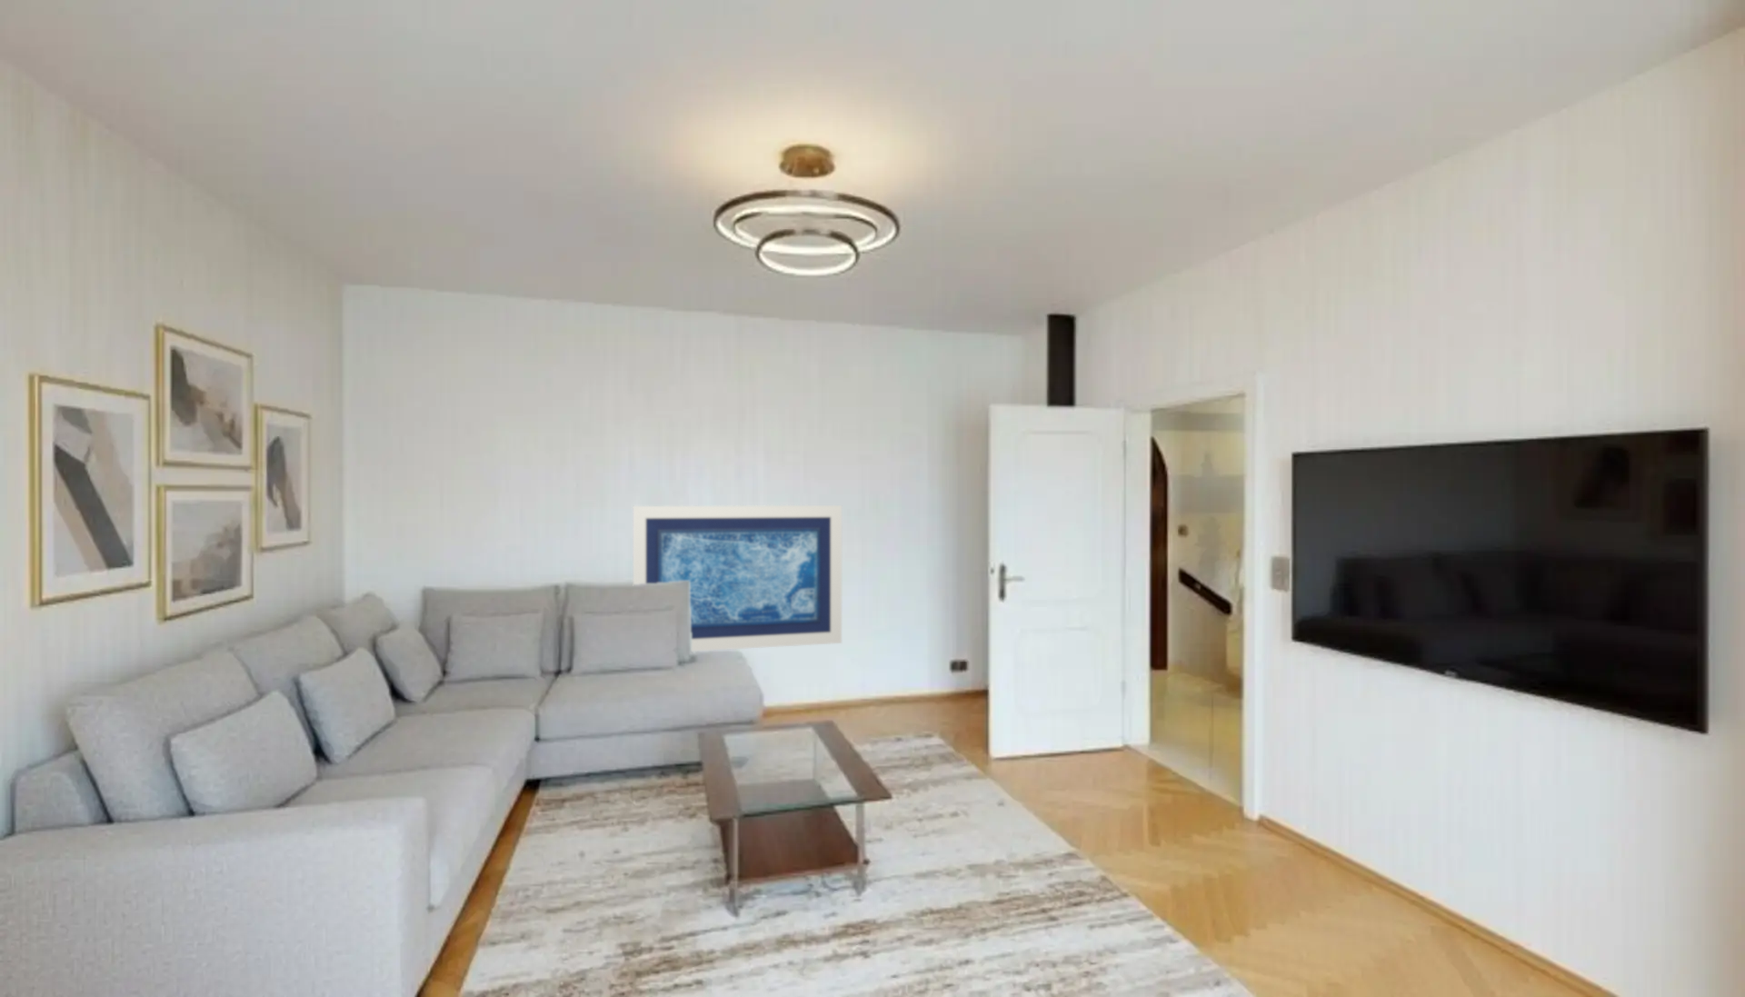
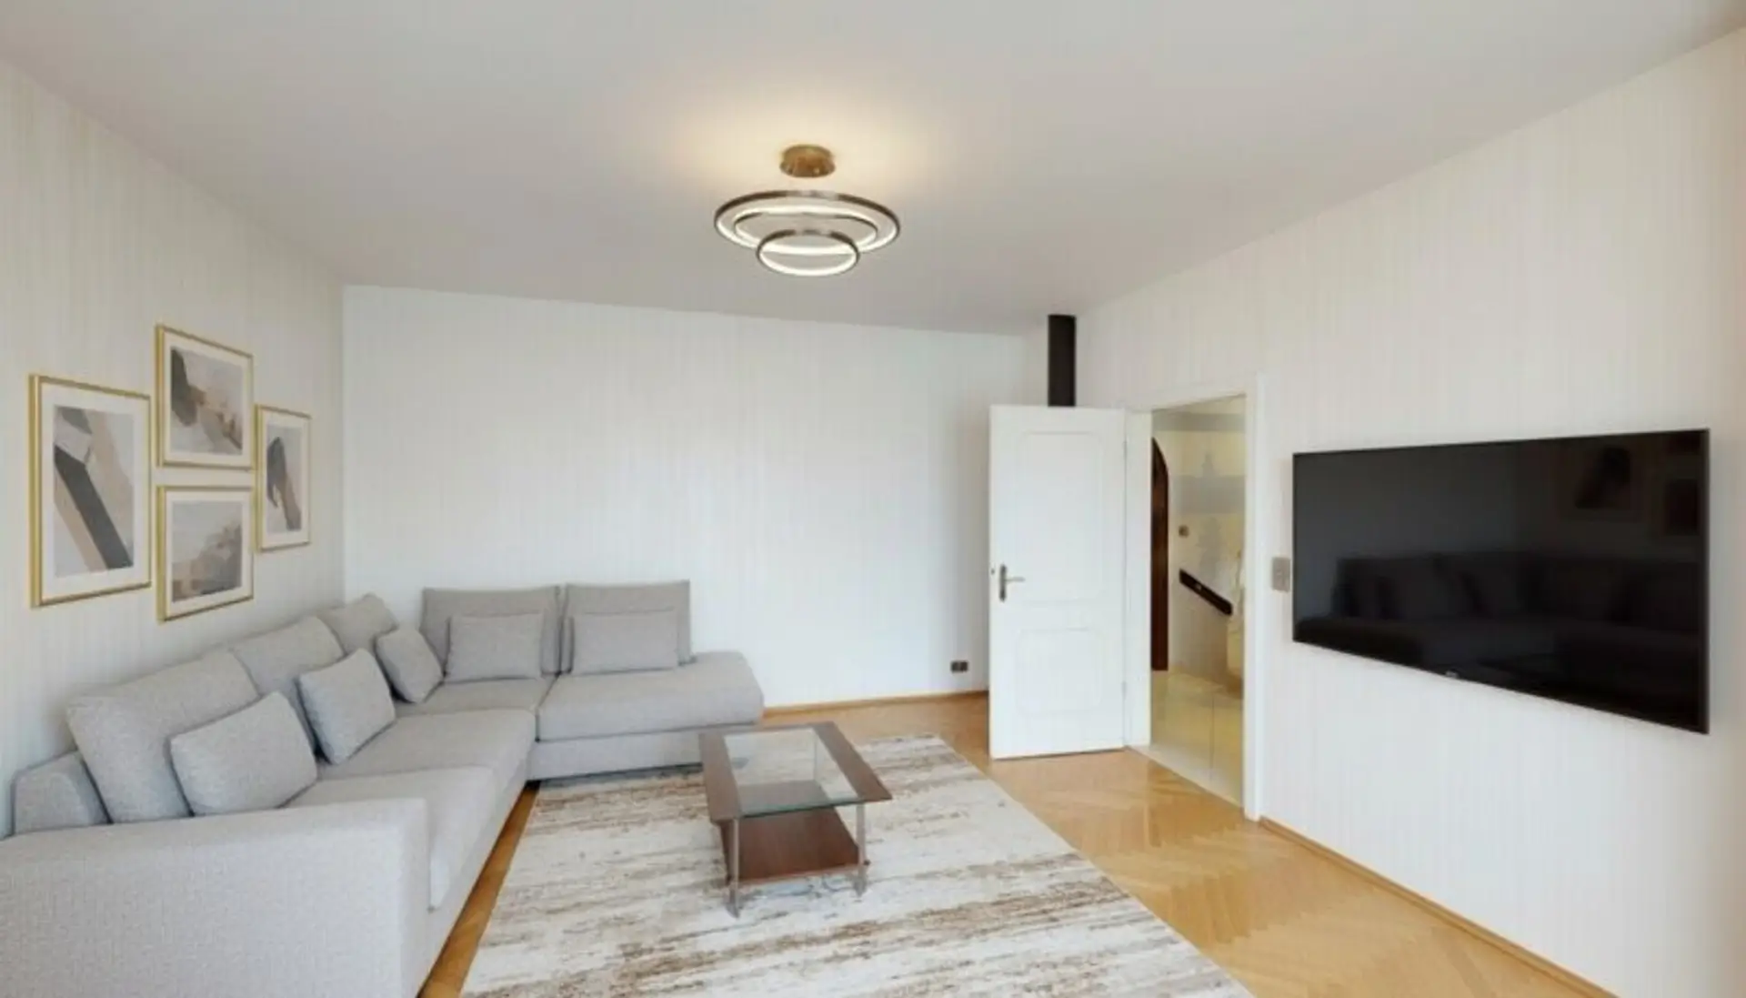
- wall art (741, 576)
